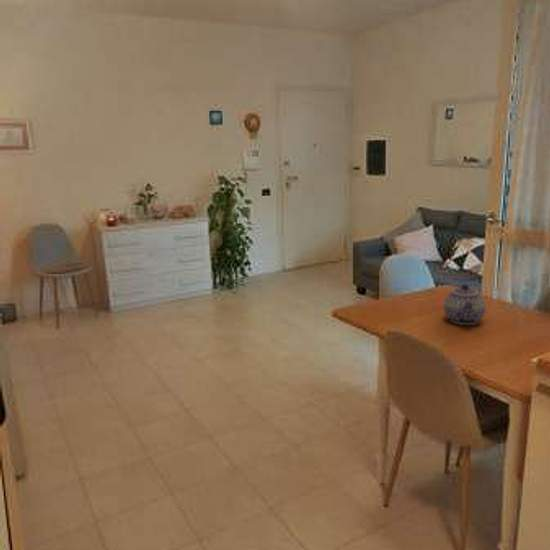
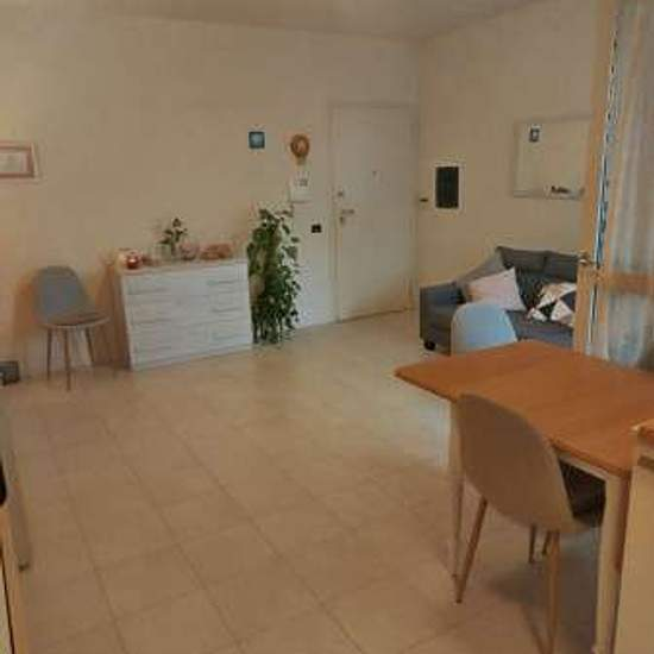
- teapot (464, 302)
